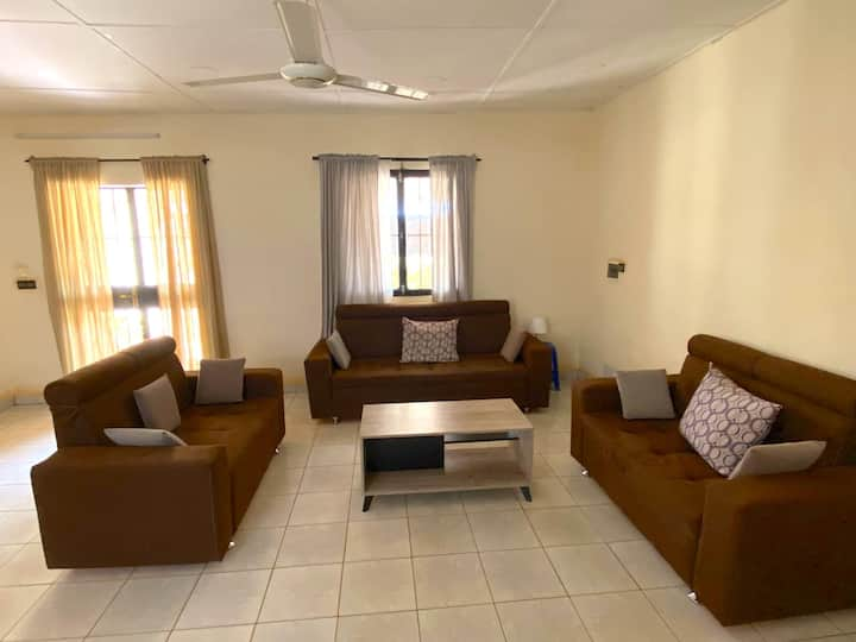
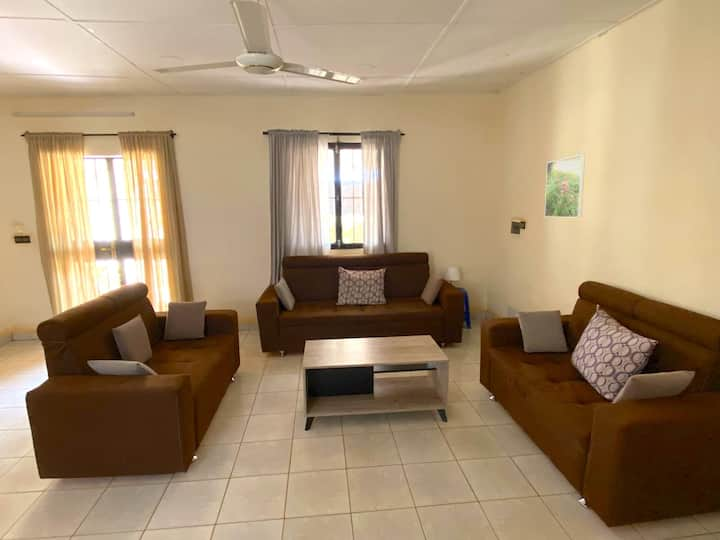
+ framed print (563, 188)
